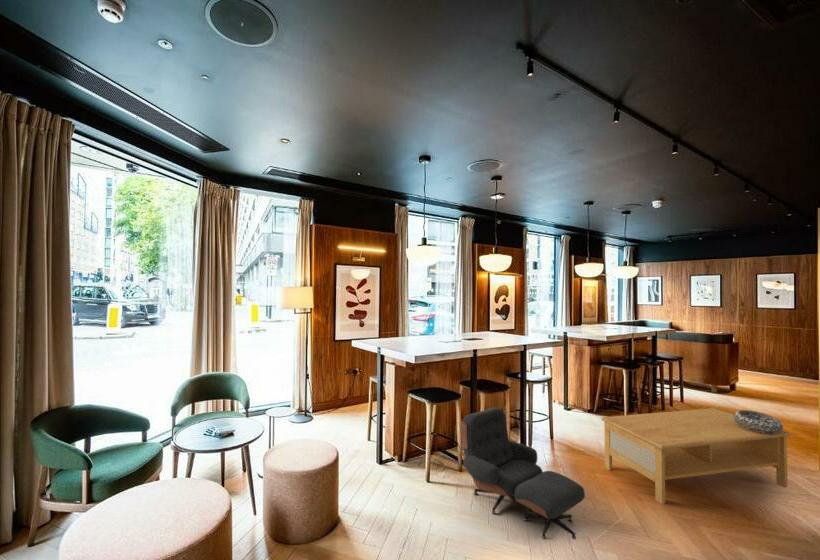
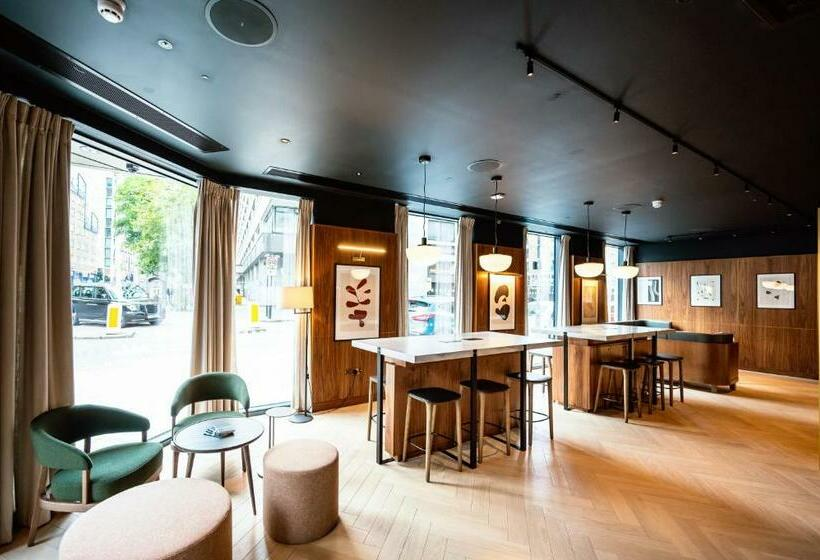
- lounge chair (520, 465)
- coffee table (691, 450)
- decorative bowl (757, 422)
